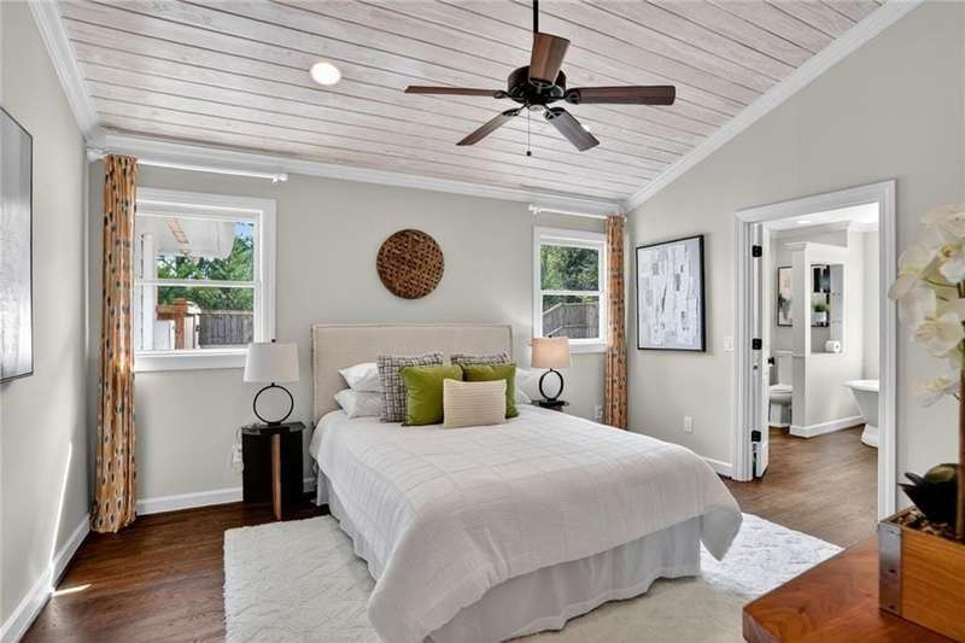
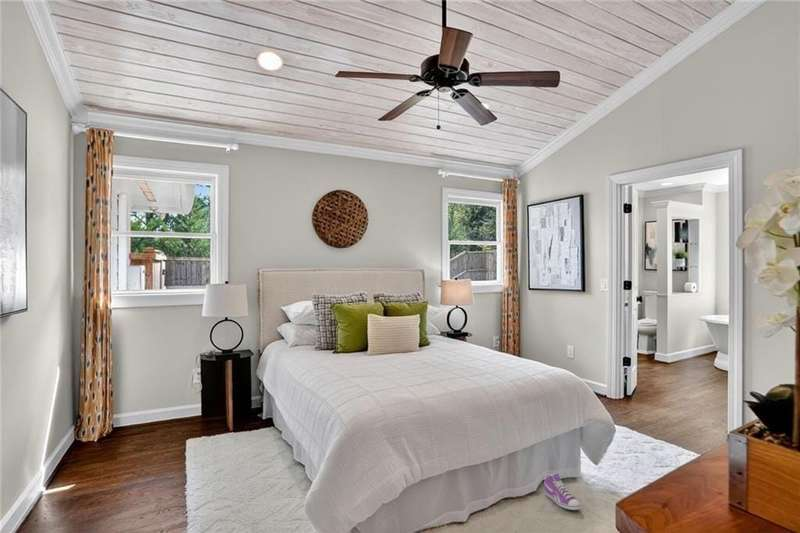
+ sneaker (560, 489)
